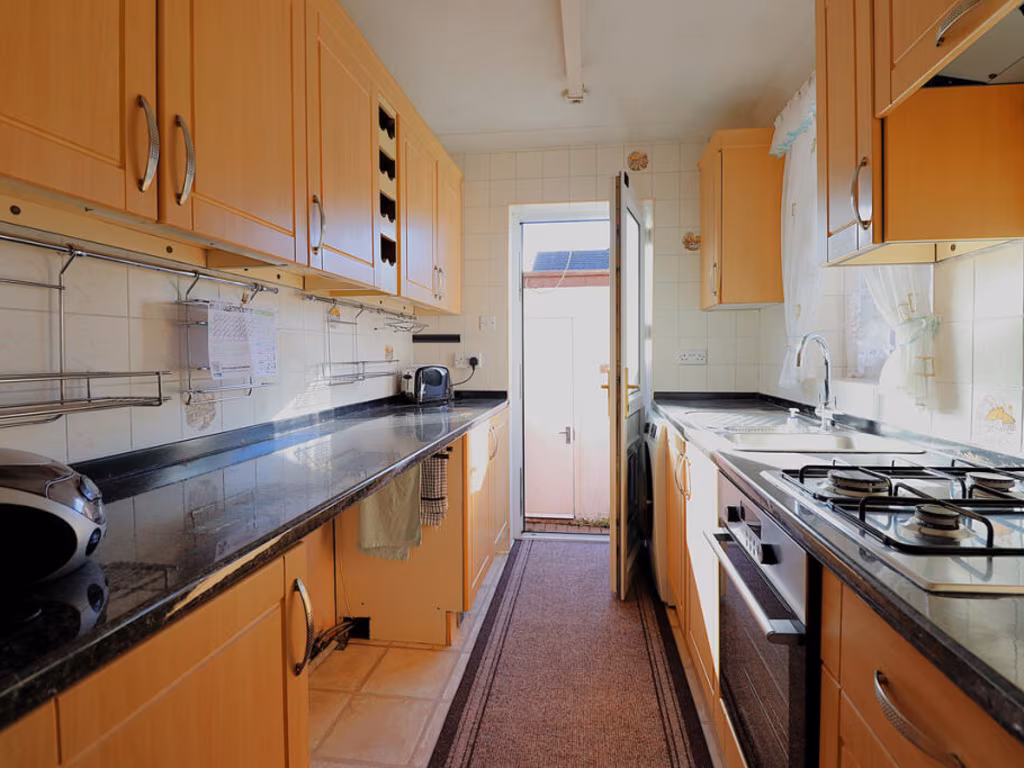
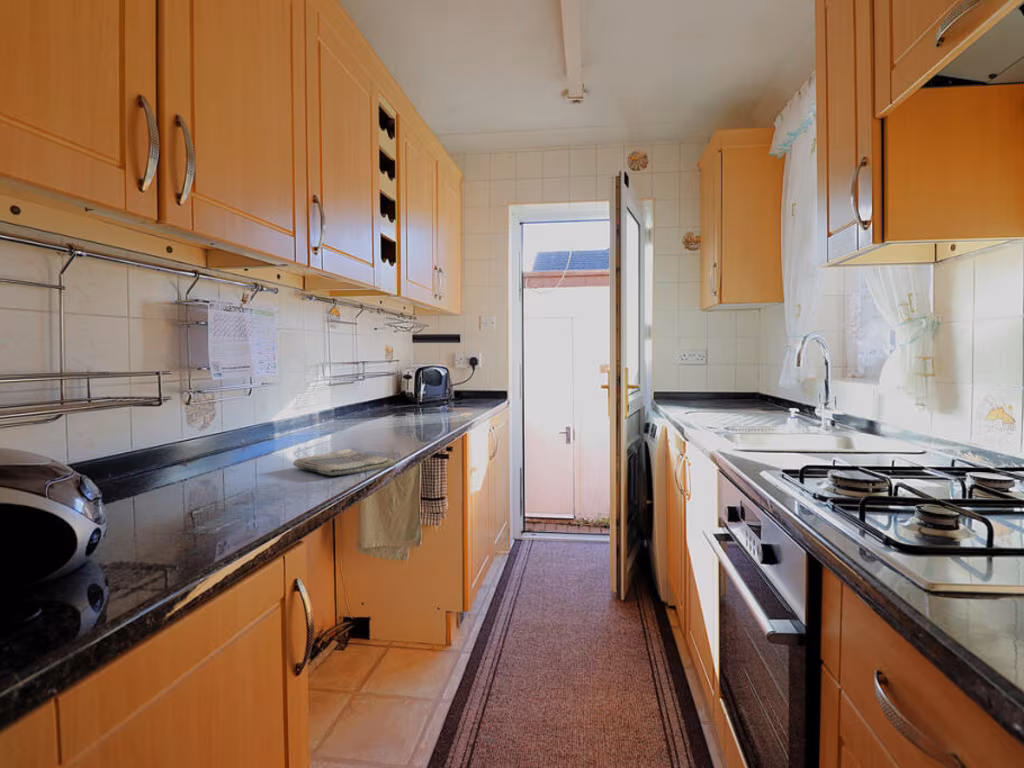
+ dish towel (345, 460)
